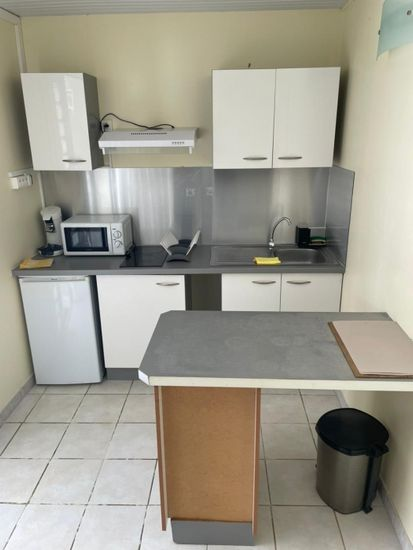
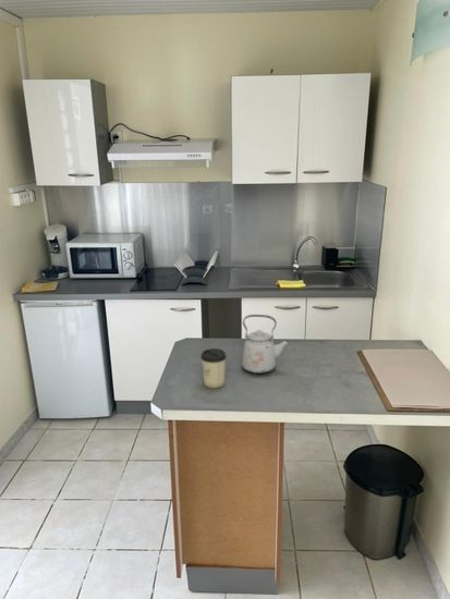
+ cup (214, 368)
+ kettle (265, 342)
